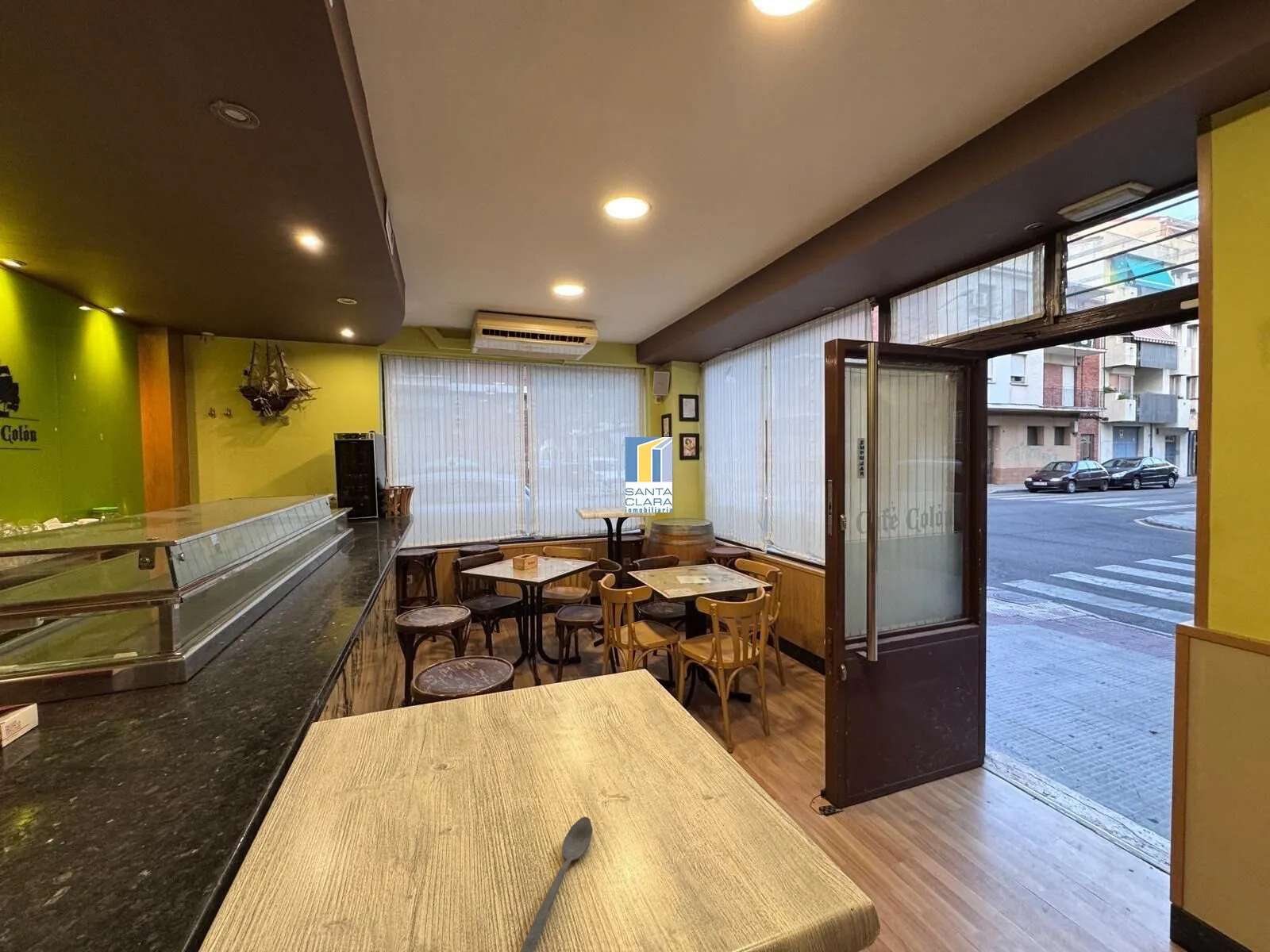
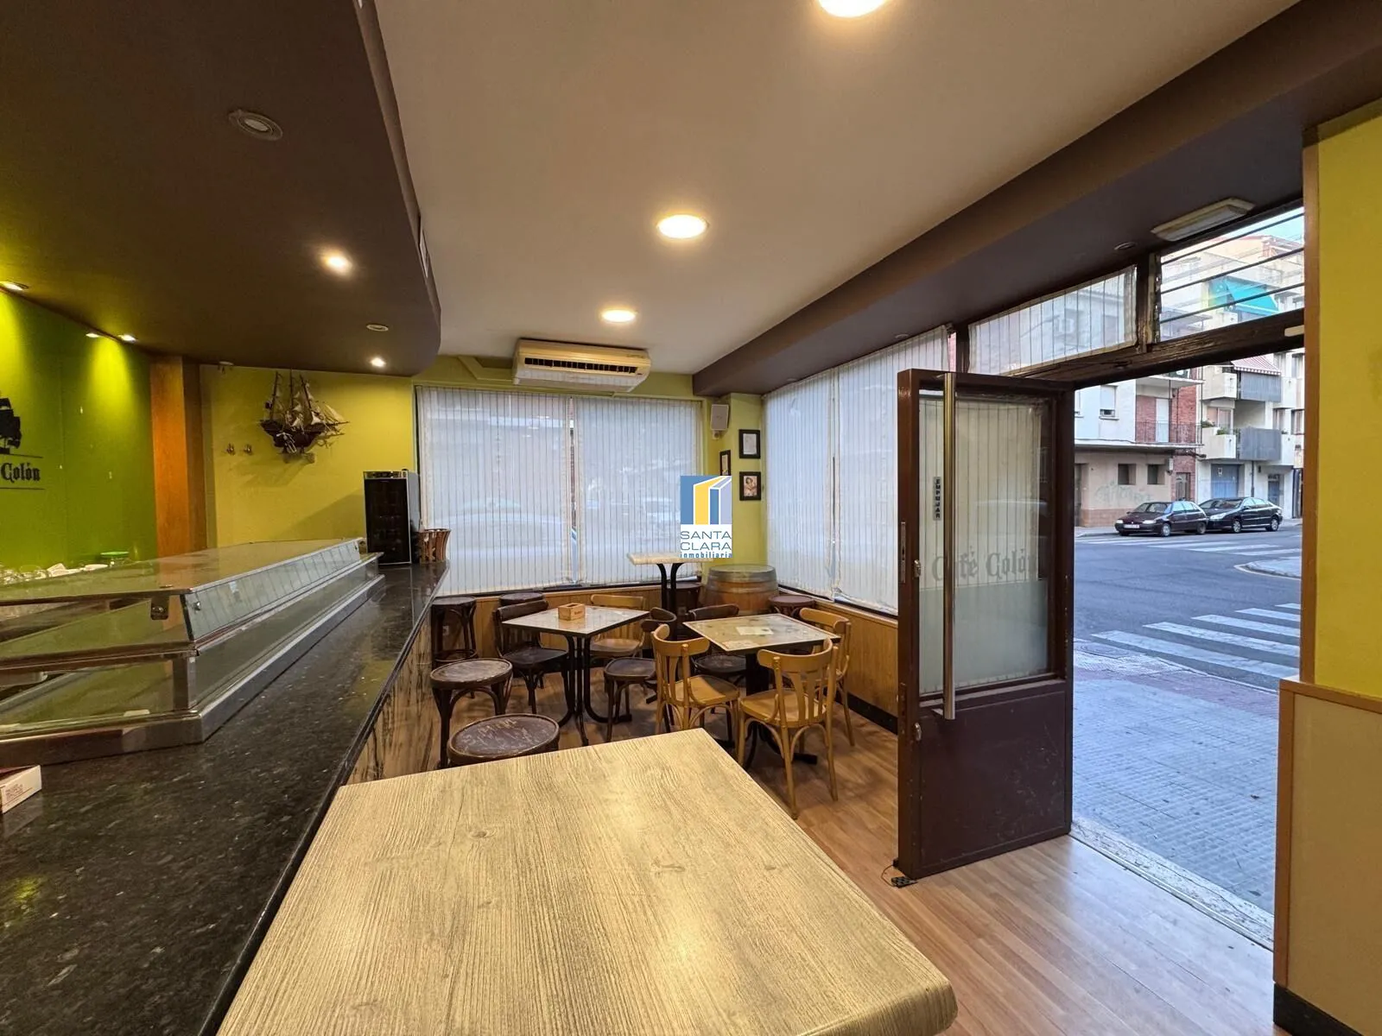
- spoon (556, 884)
